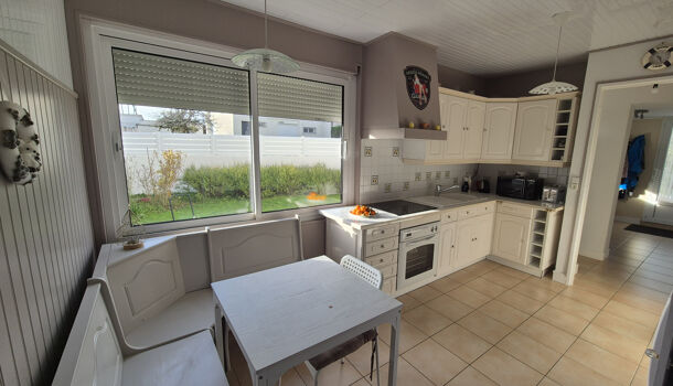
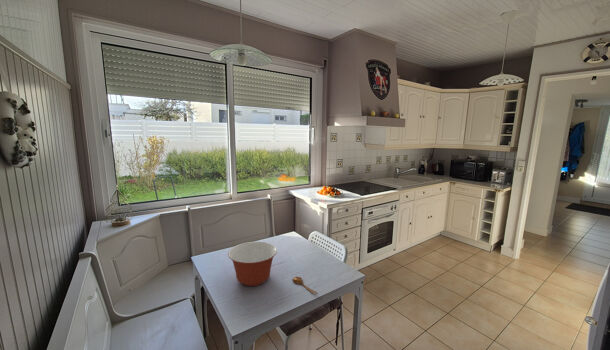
+ mixing bowl (253, 265)
+ spoon (304, 285)
